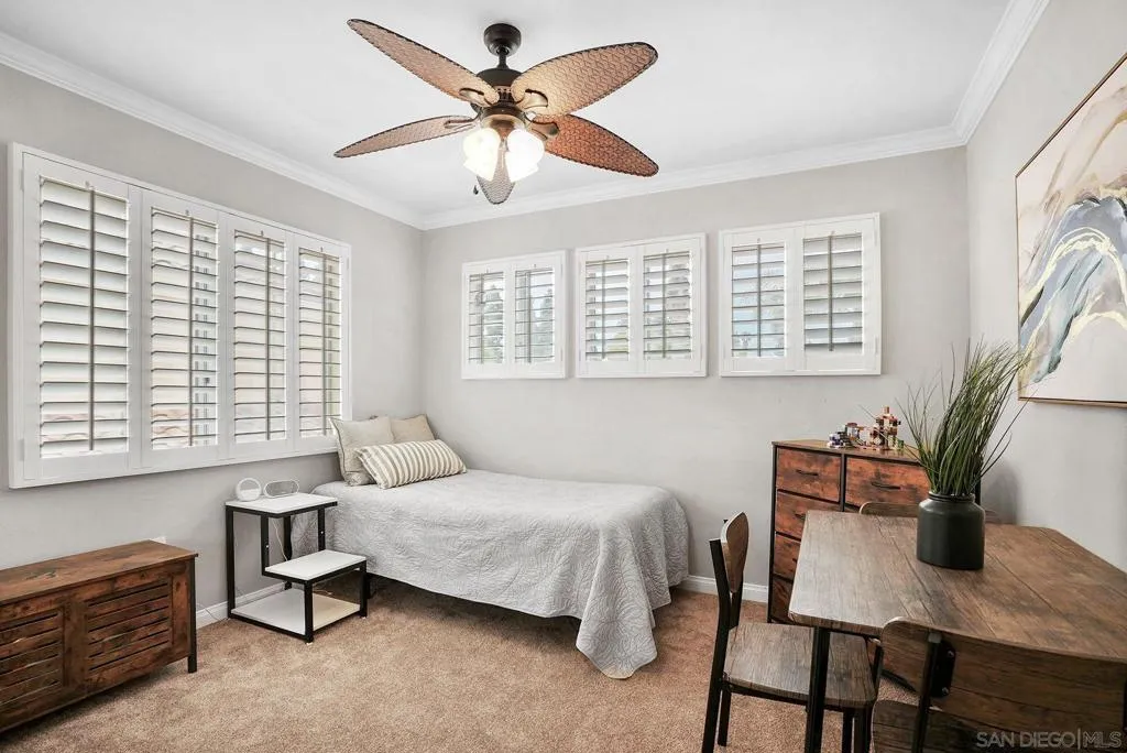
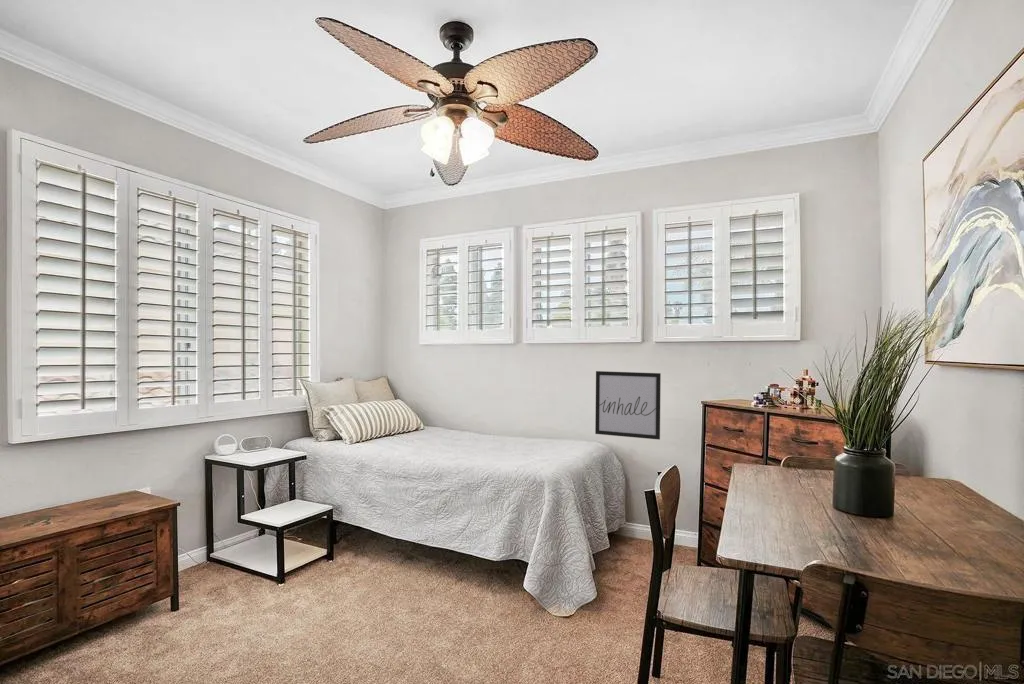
+ wall art (627, 404)
